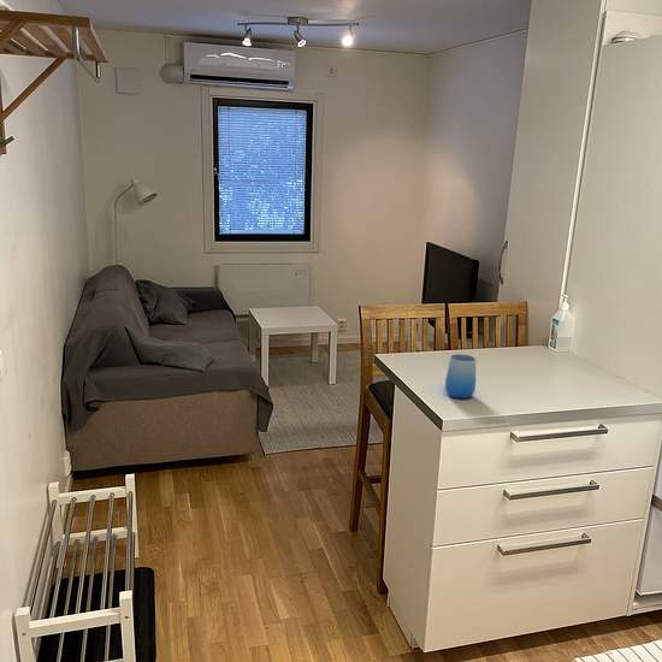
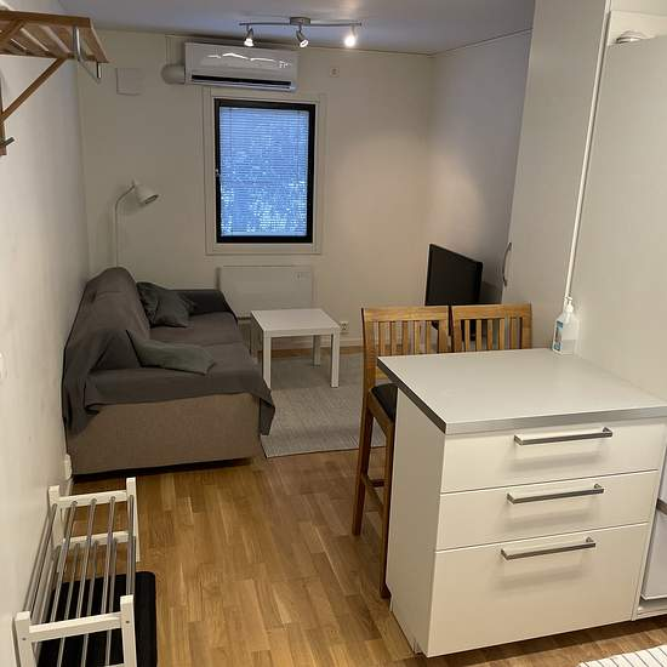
- cup (461, 376)
